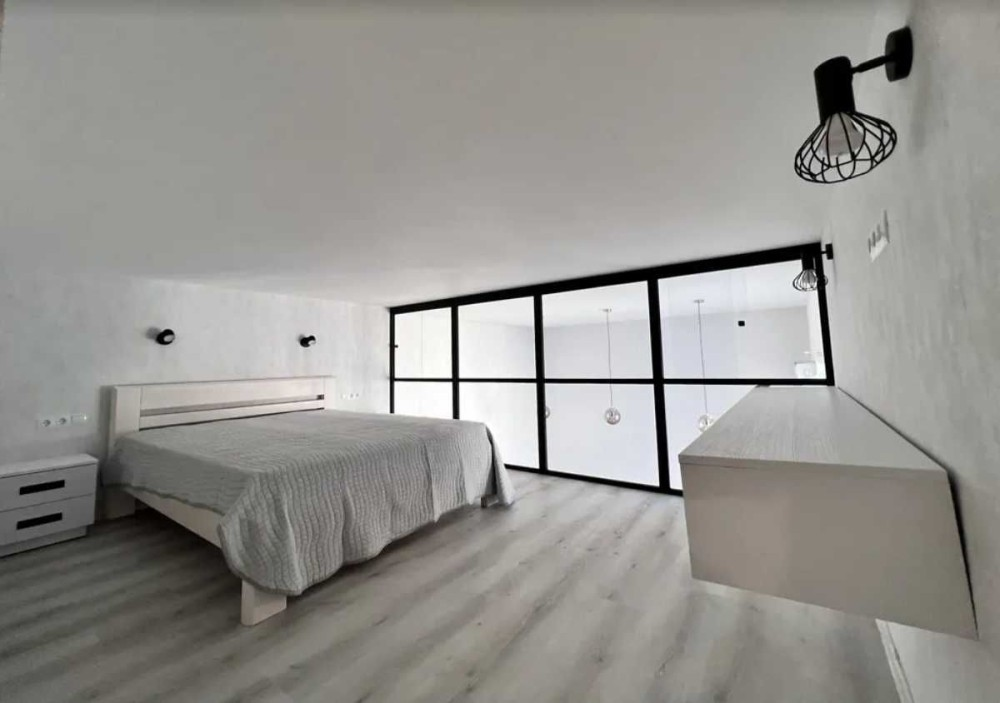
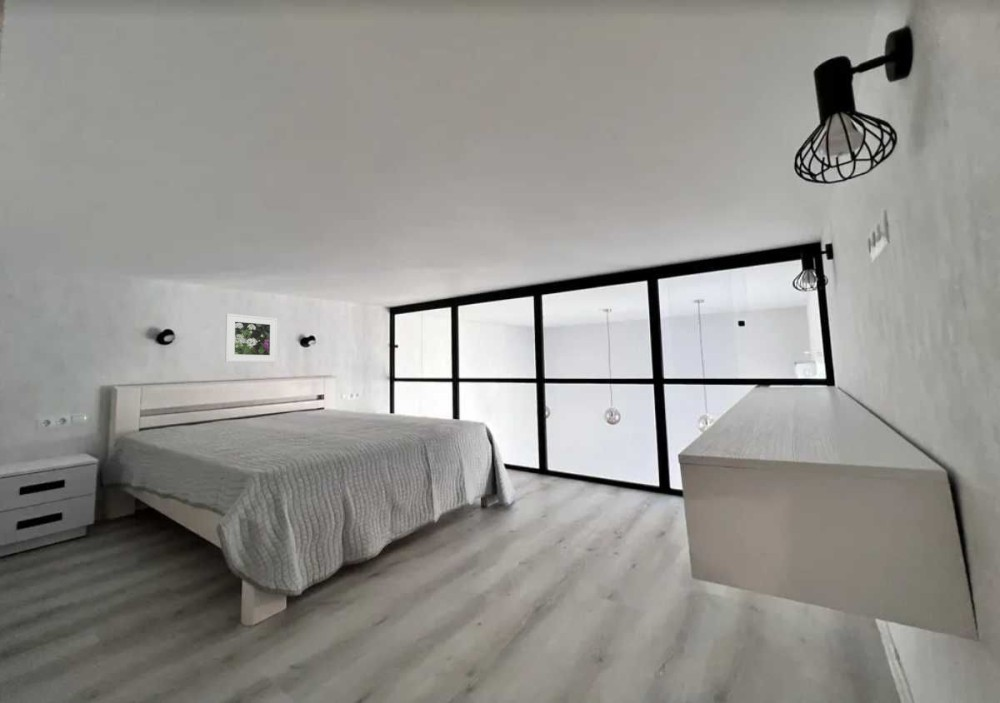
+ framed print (252, 339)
